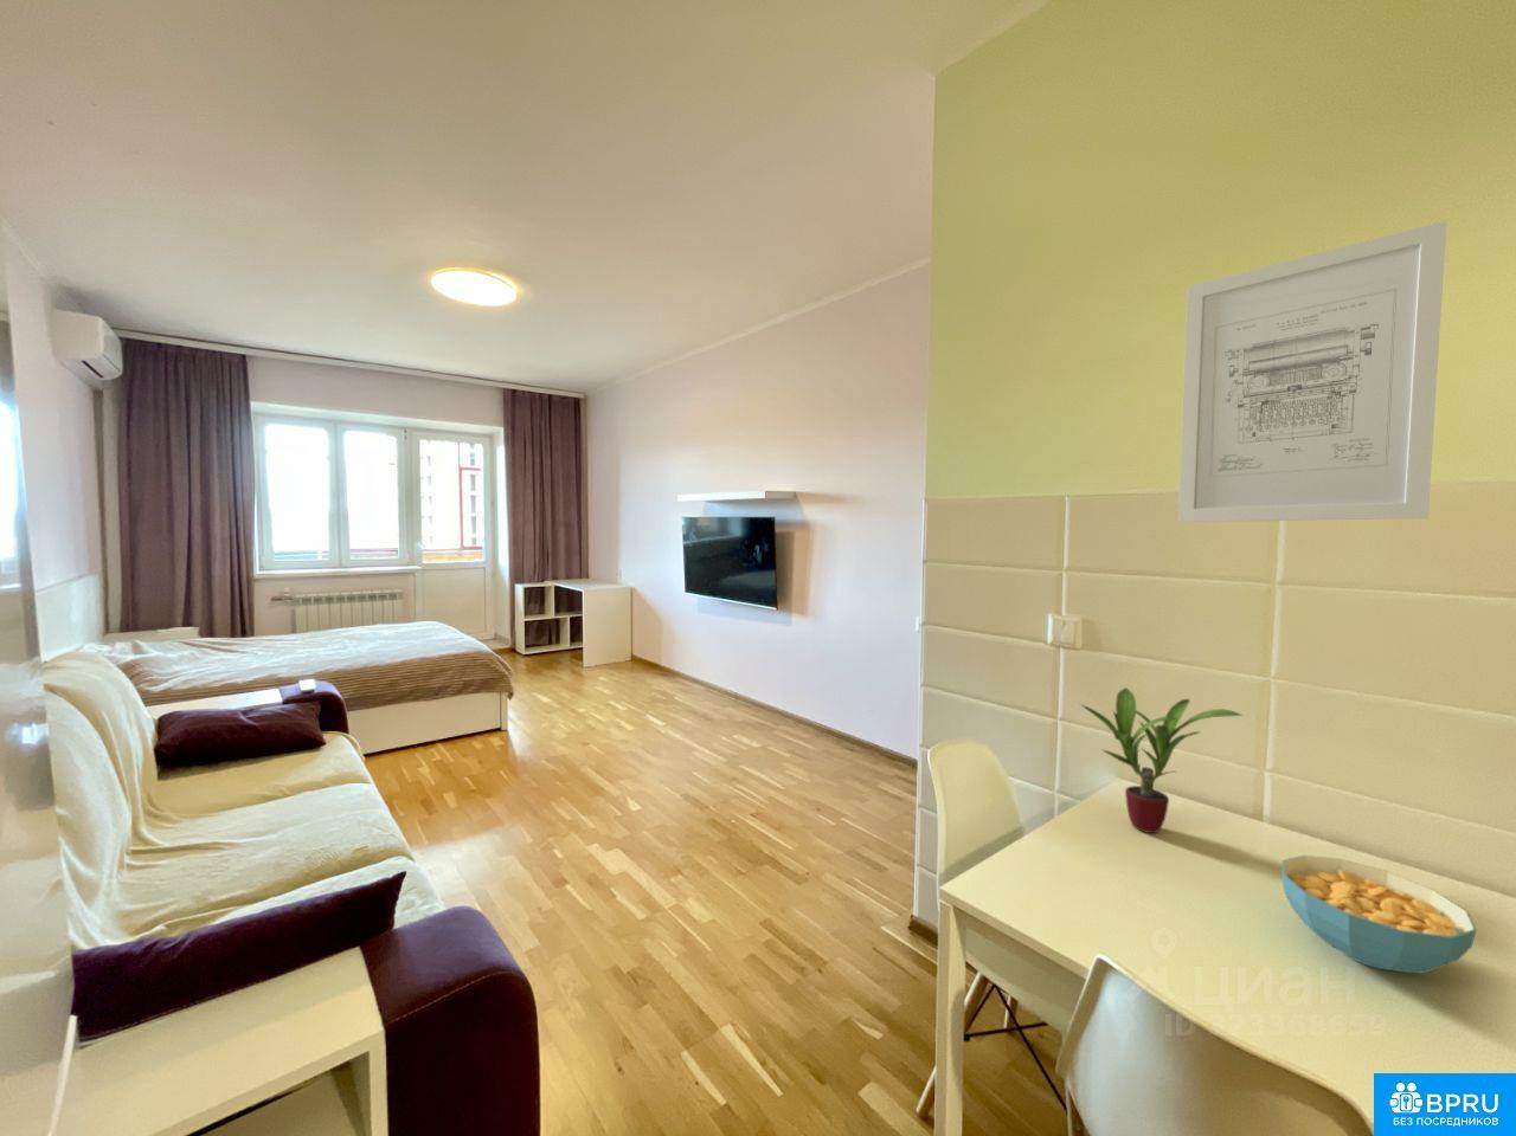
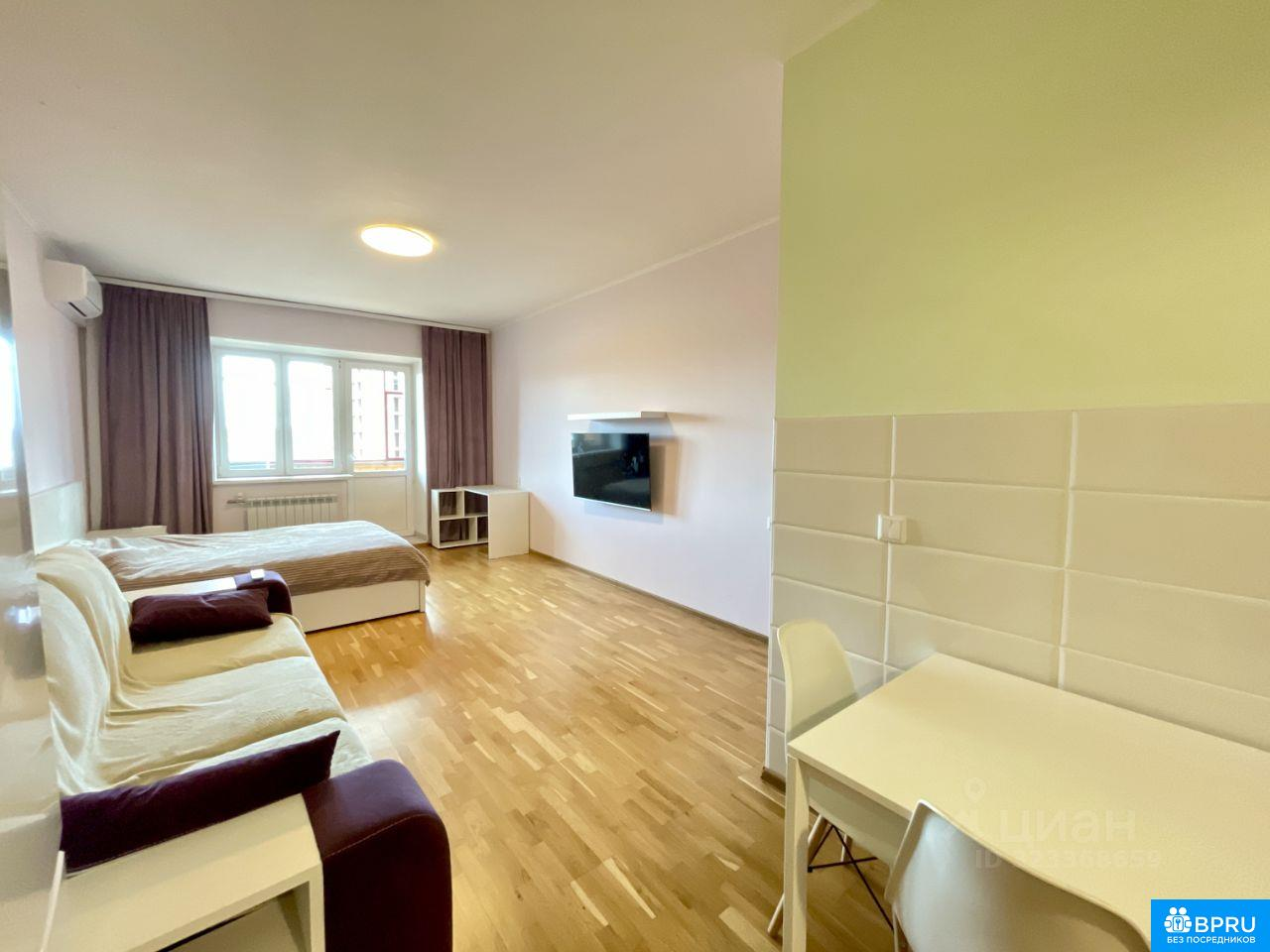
- cereal bowl (1368, 924)
- wall art (1294, 390)
- potted plant (1159, 767)
